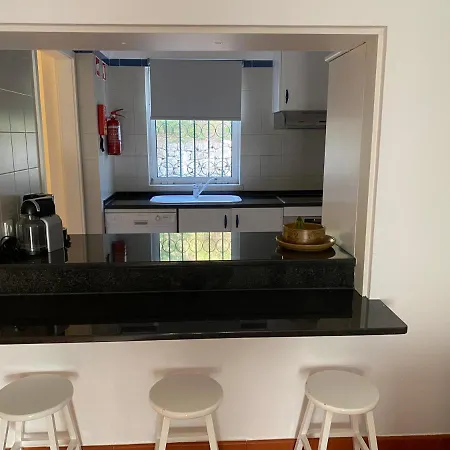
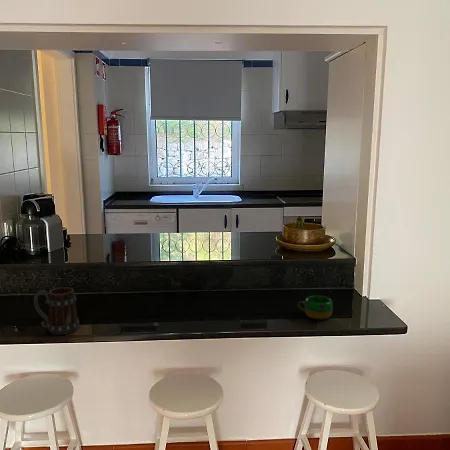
+ mug (56, 309)
+ mug (314, 307)
